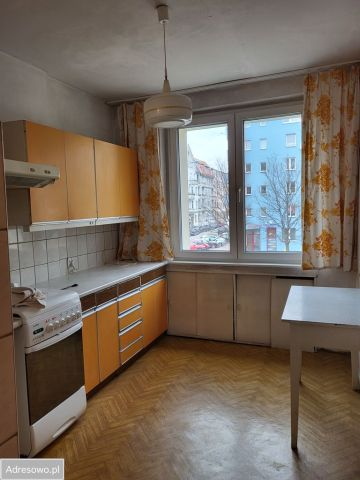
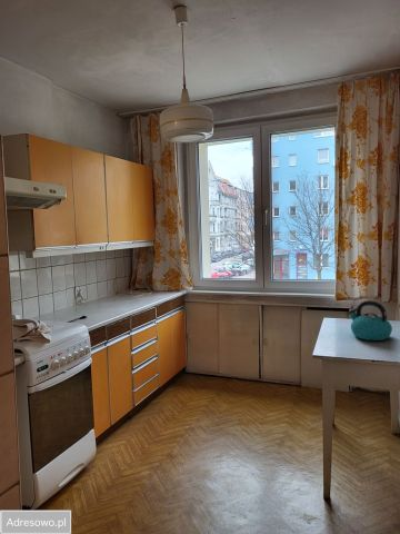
+ kettle (368, 318)
